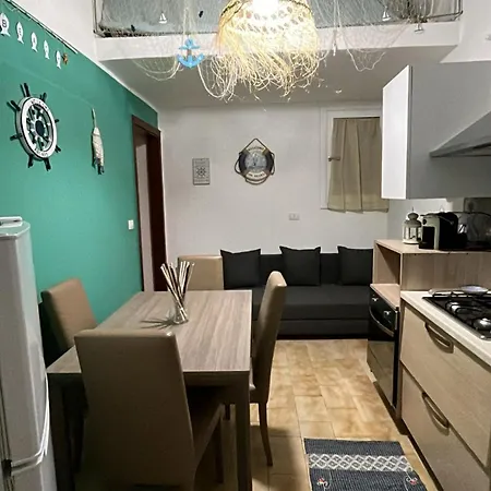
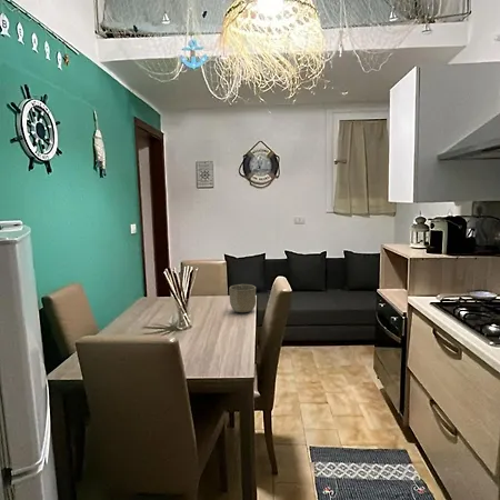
+ bowl (242, 299)
